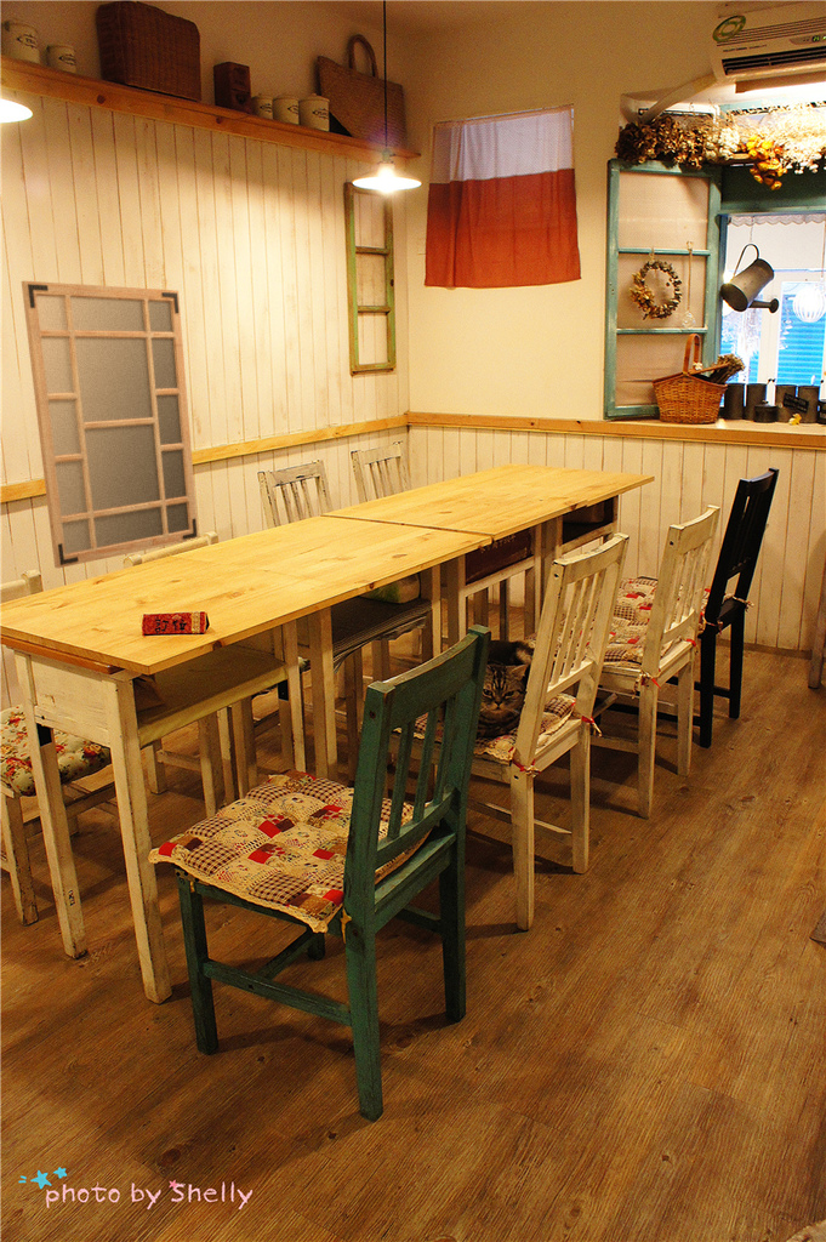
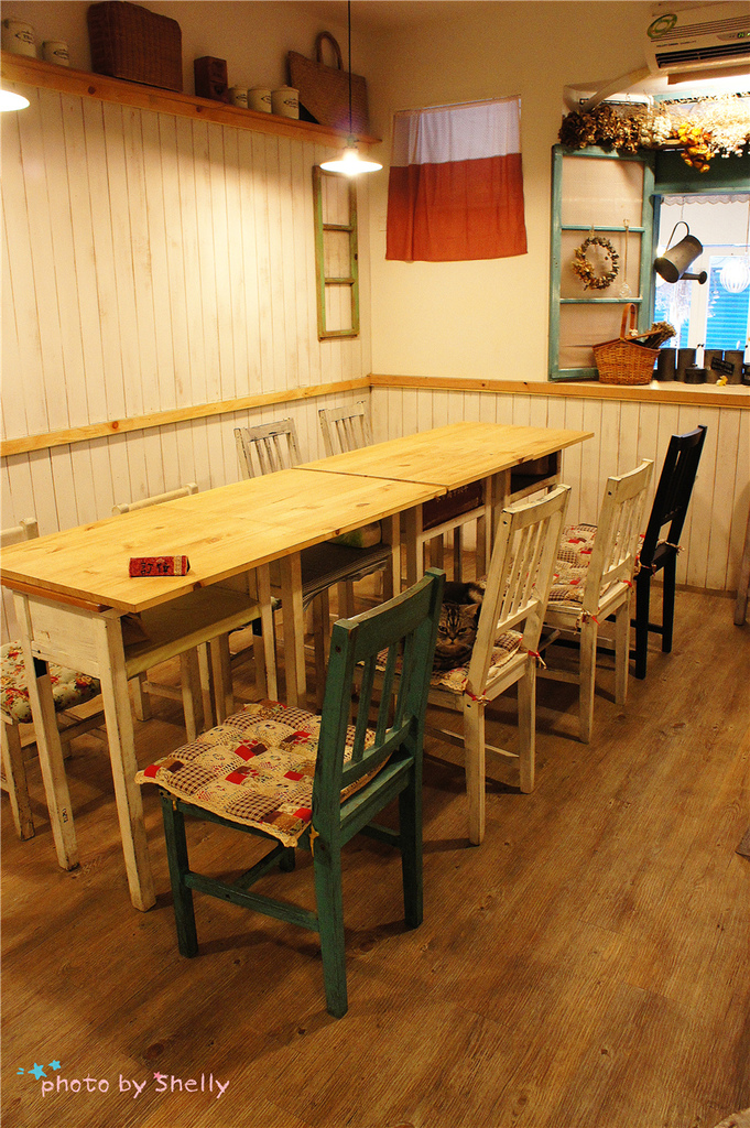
- mirror (119, 423)
